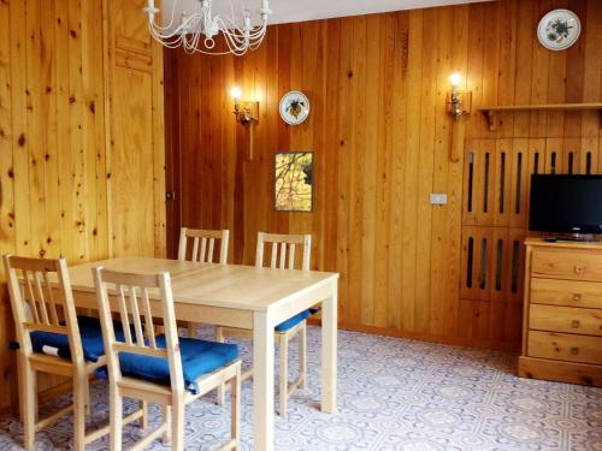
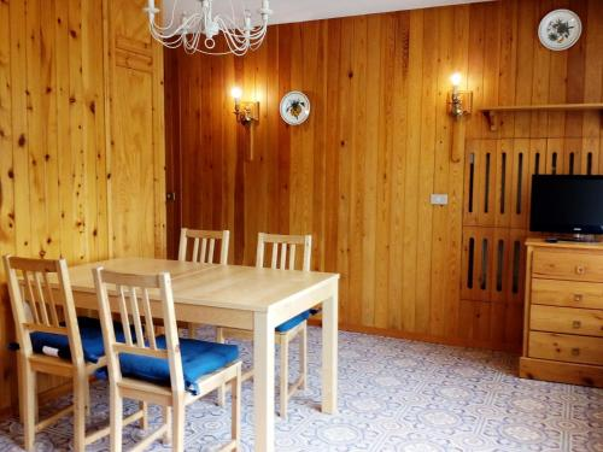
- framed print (293, 182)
